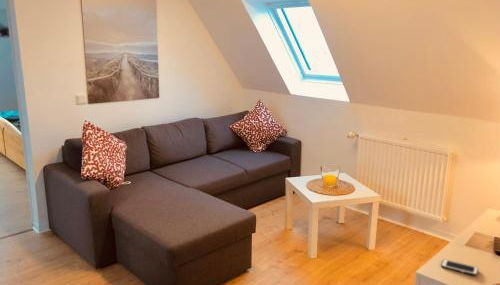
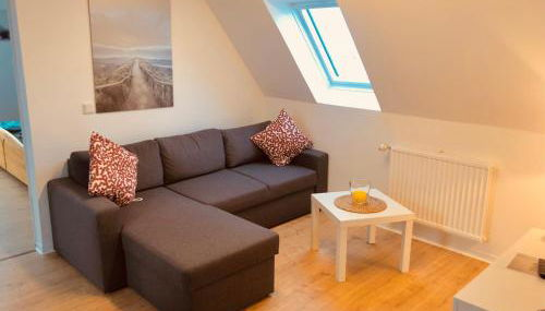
- cell phone (459, 267)
